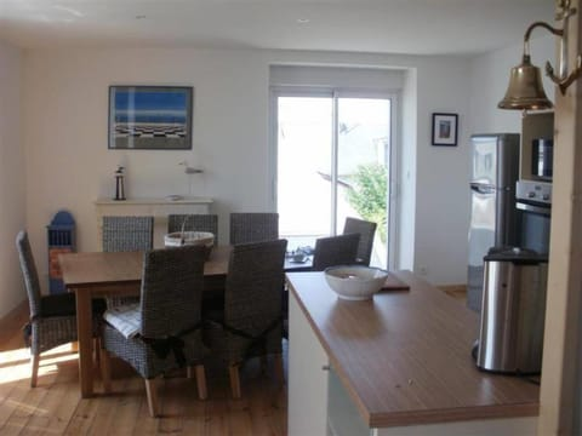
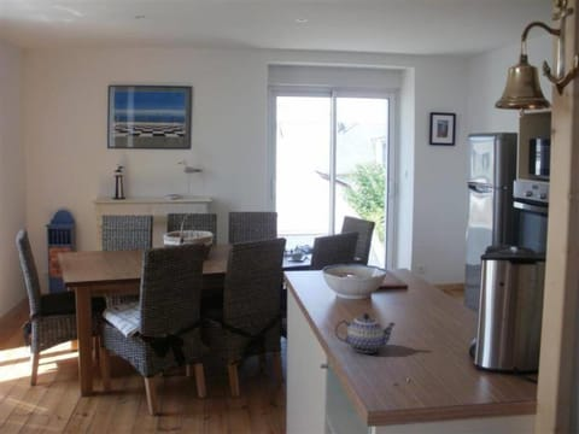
+ teapot (364, 330)
